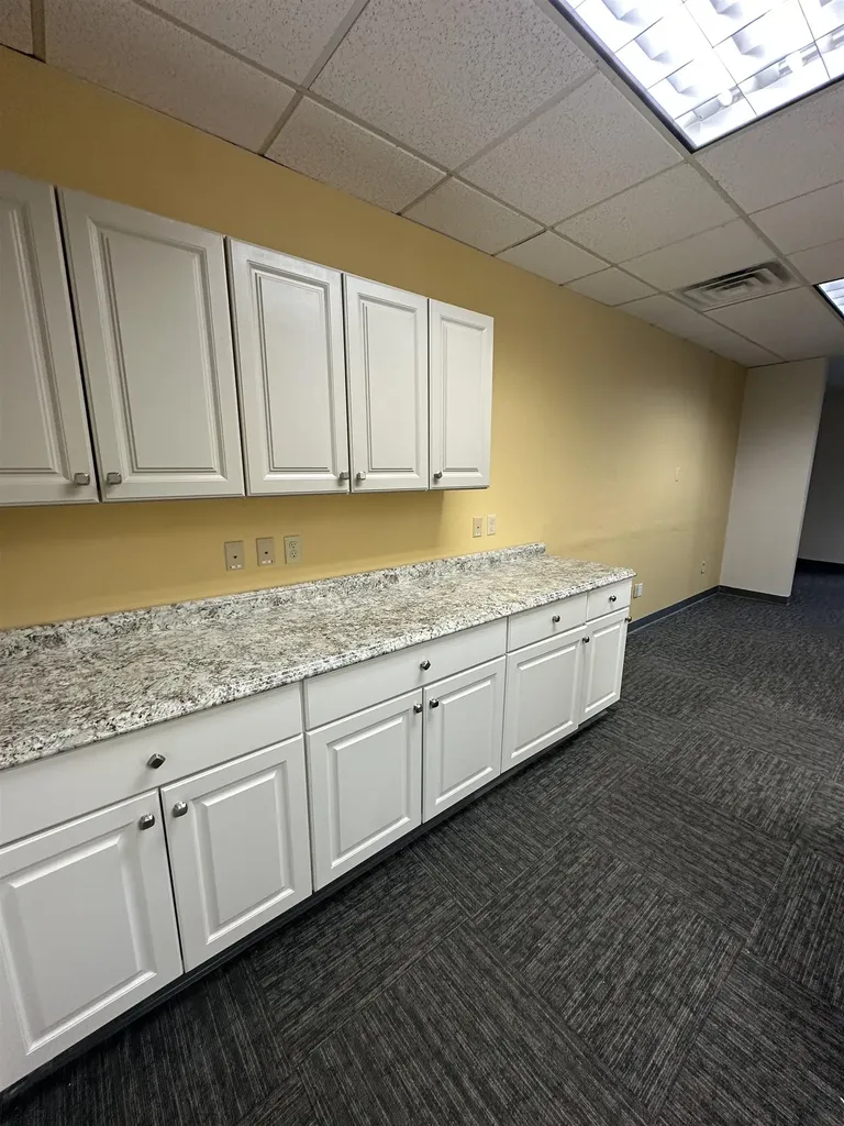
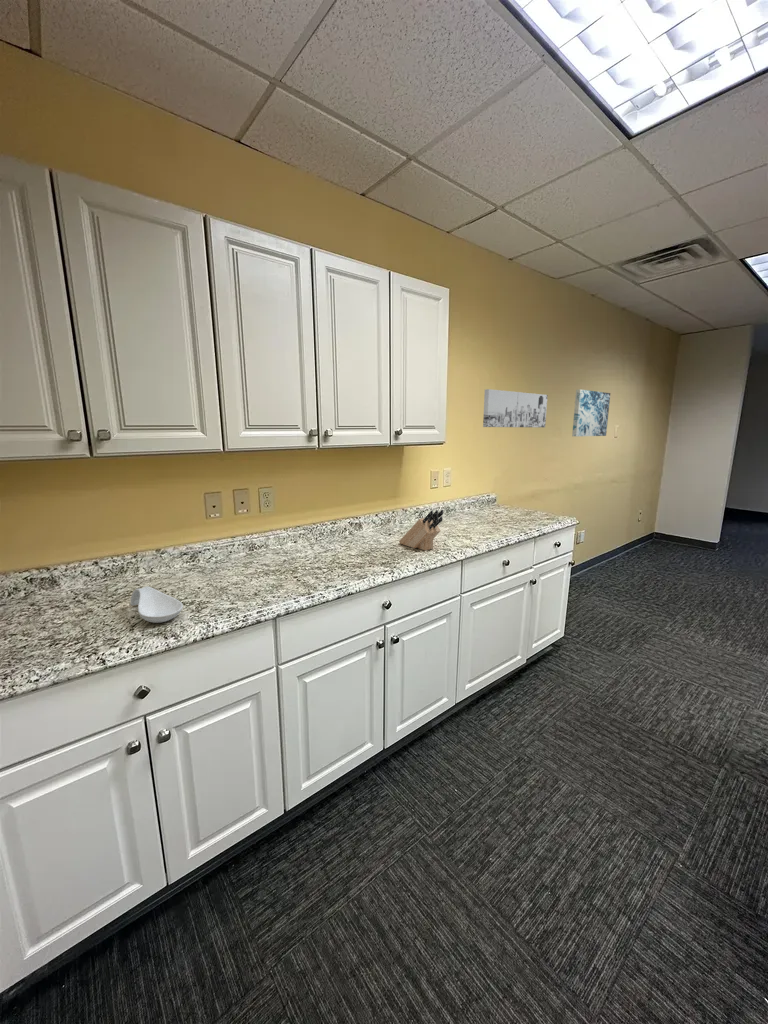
+ spoon rest (152, 603)
+ wall art (591, 414)
+ wall art (517, 410)
+ knife block (421, 527)
